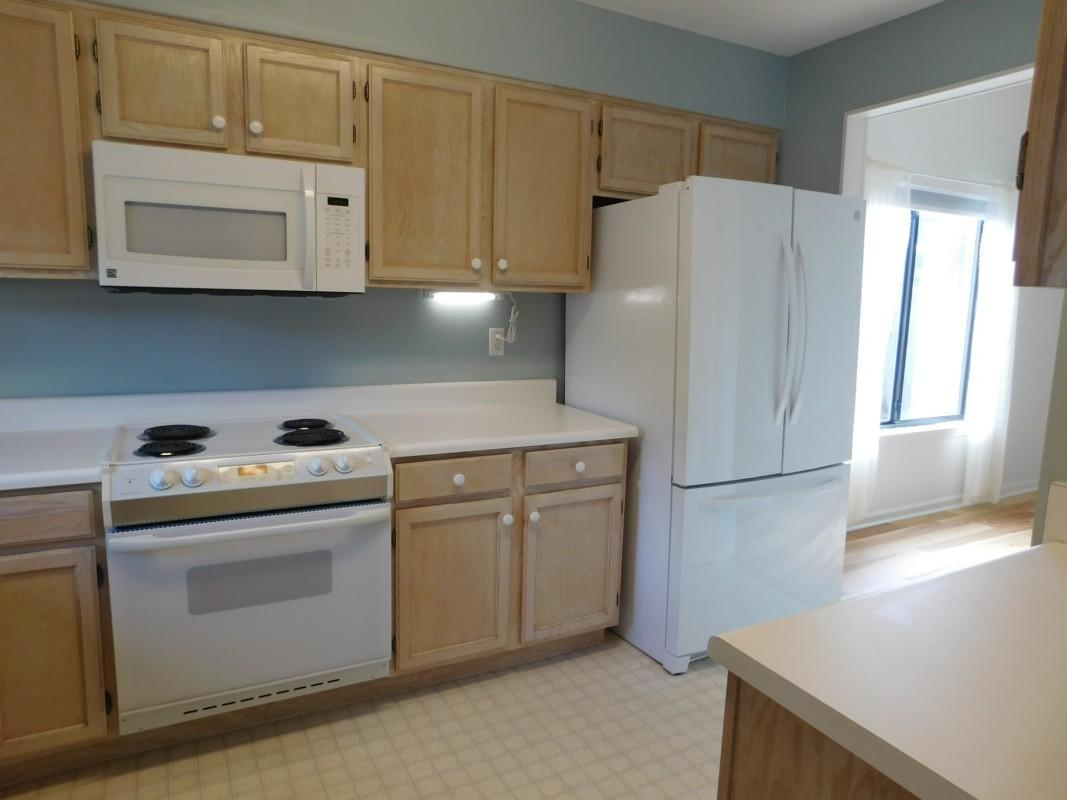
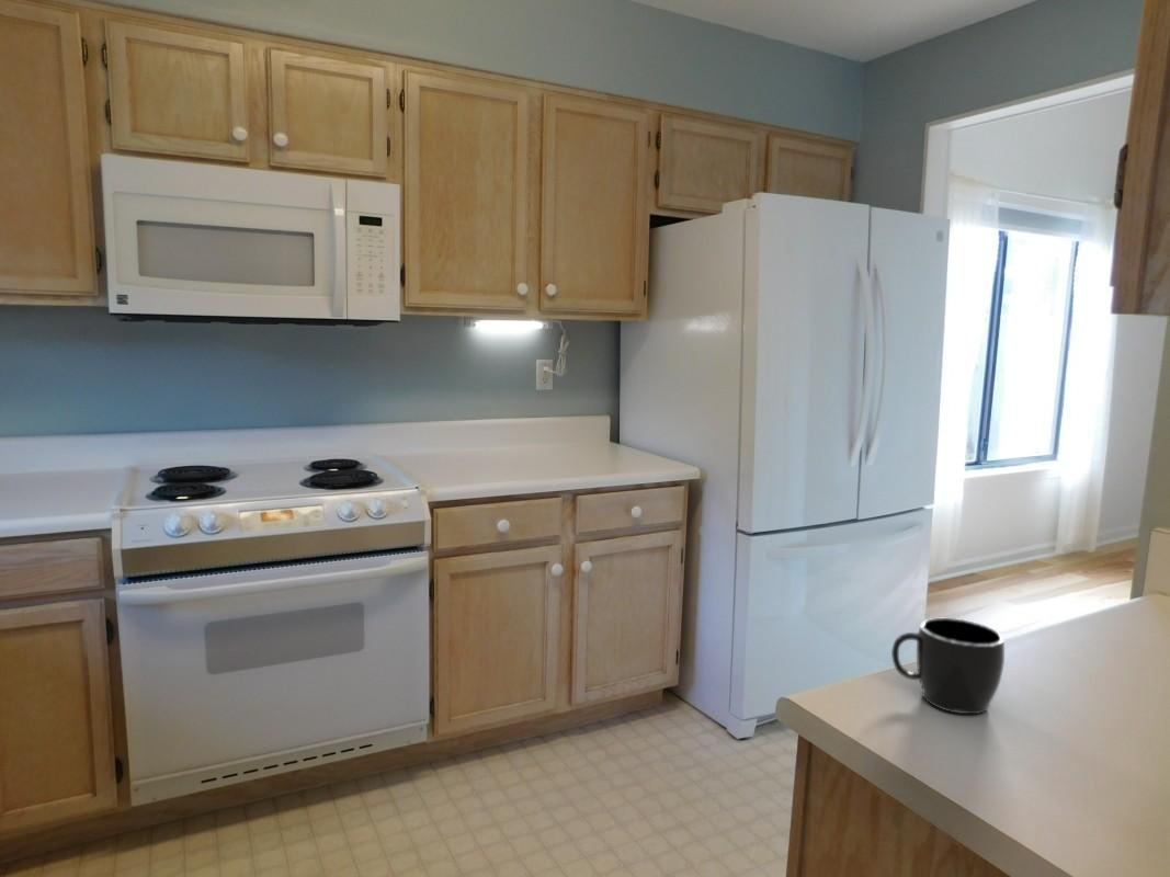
+ mug (946, 662)
